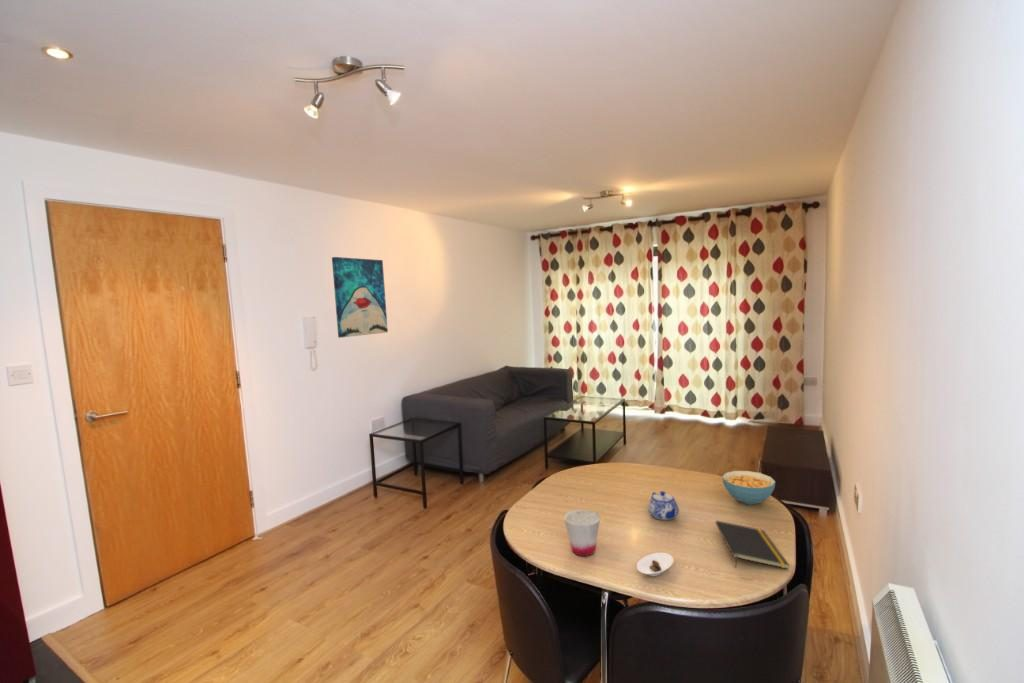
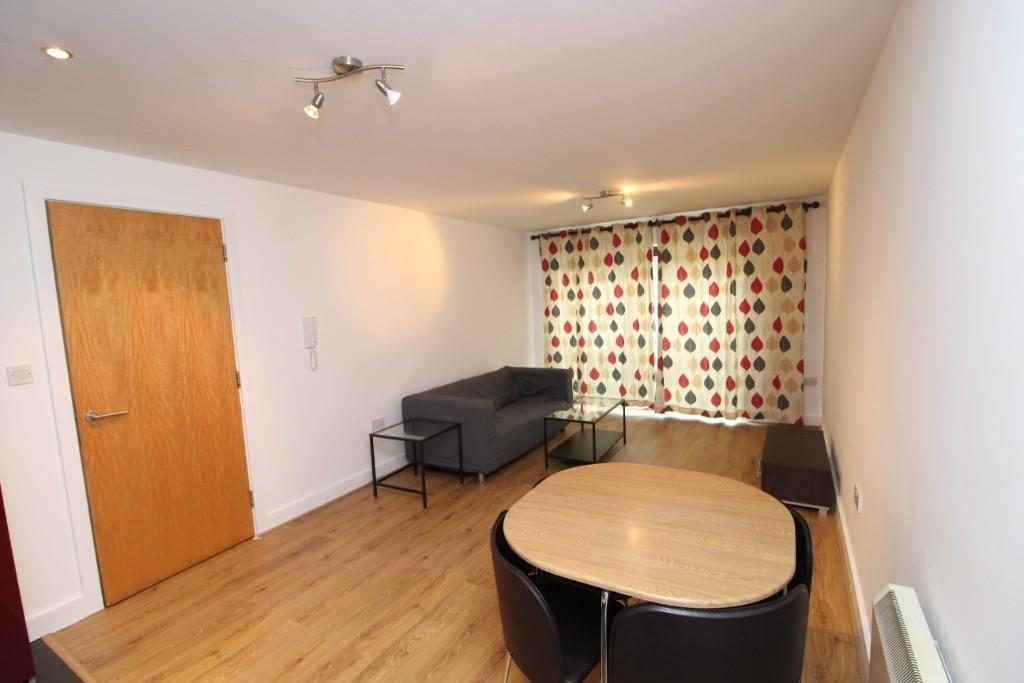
- notepad (749, 542)
- saucer (655, 566)
- cereal bowl (748, 490)
- cup (582, 534)
- teapot (664, 505)
- wall art (361, 297)
